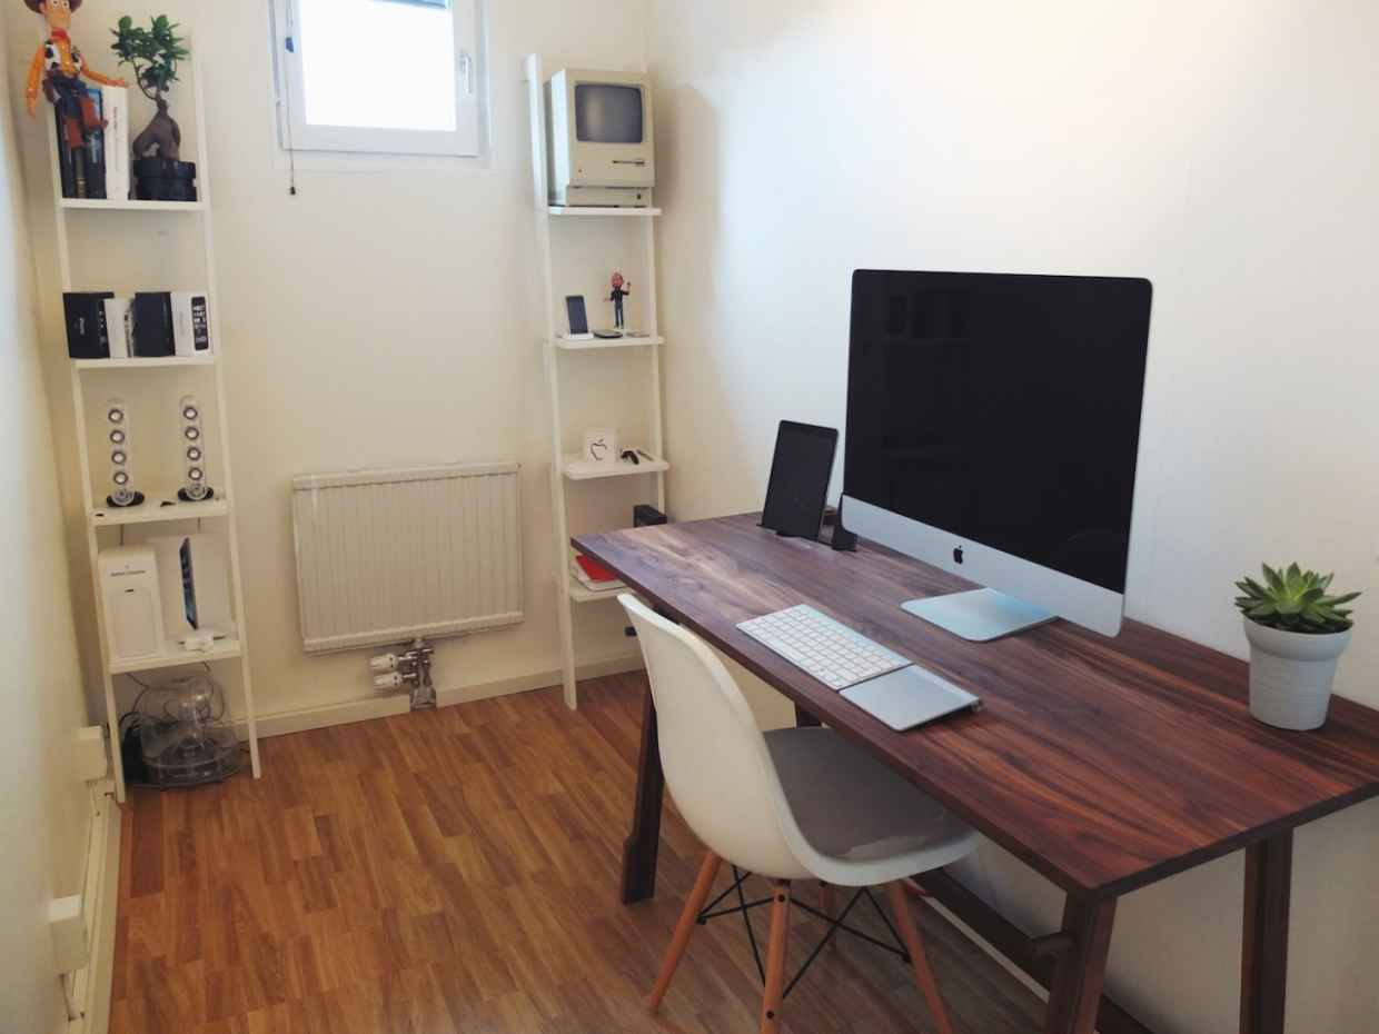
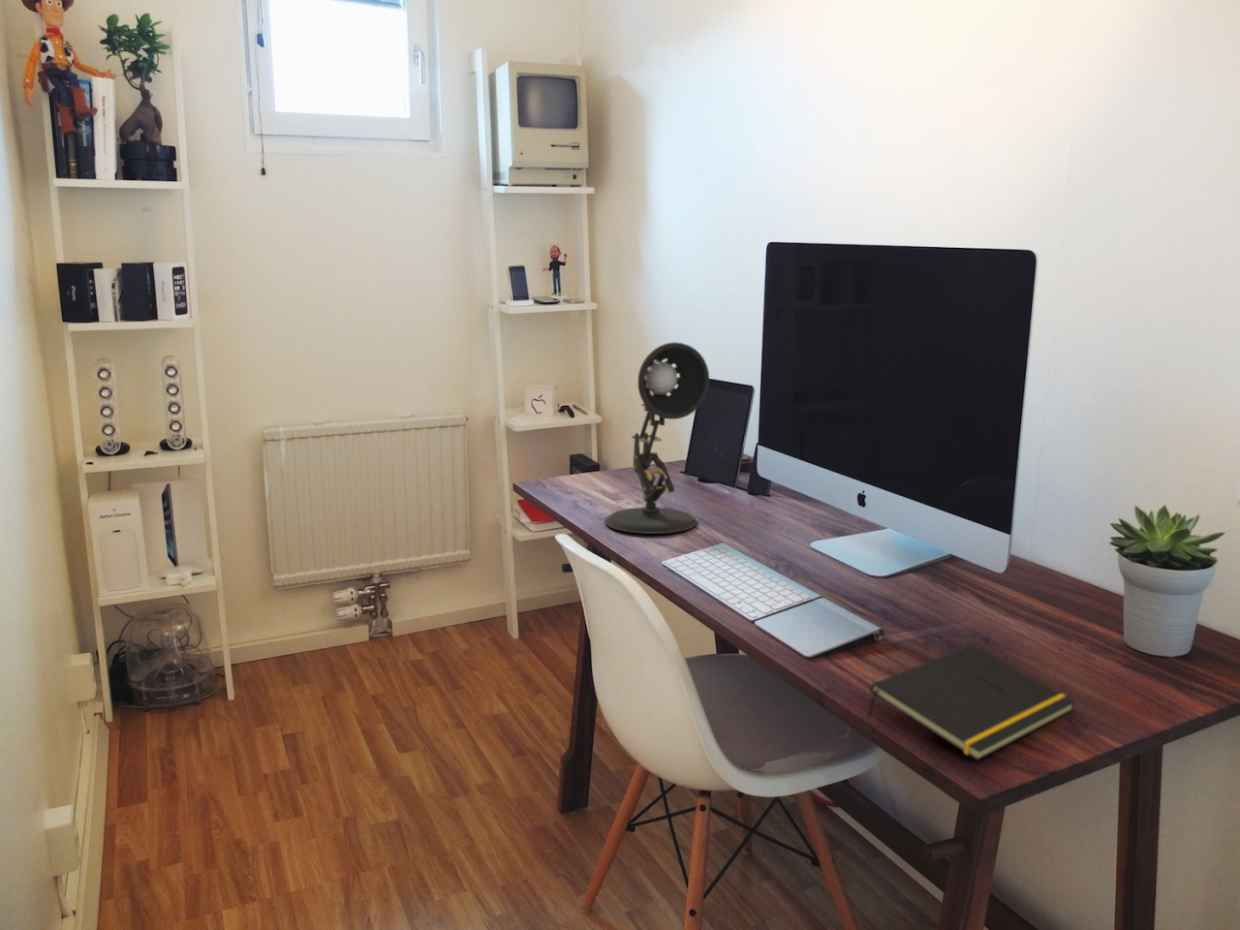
+ notepad (973, 696)
+ desk lamp (653, 432)
